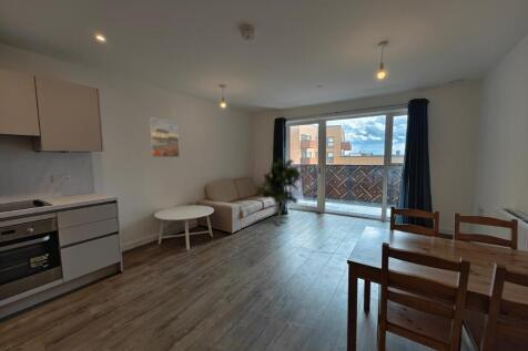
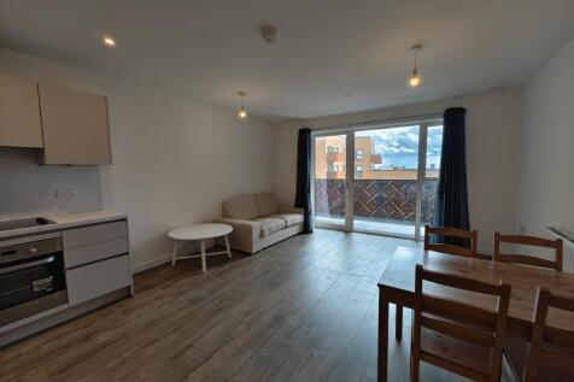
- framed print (165, 138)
- indoor plant (277, 192)
